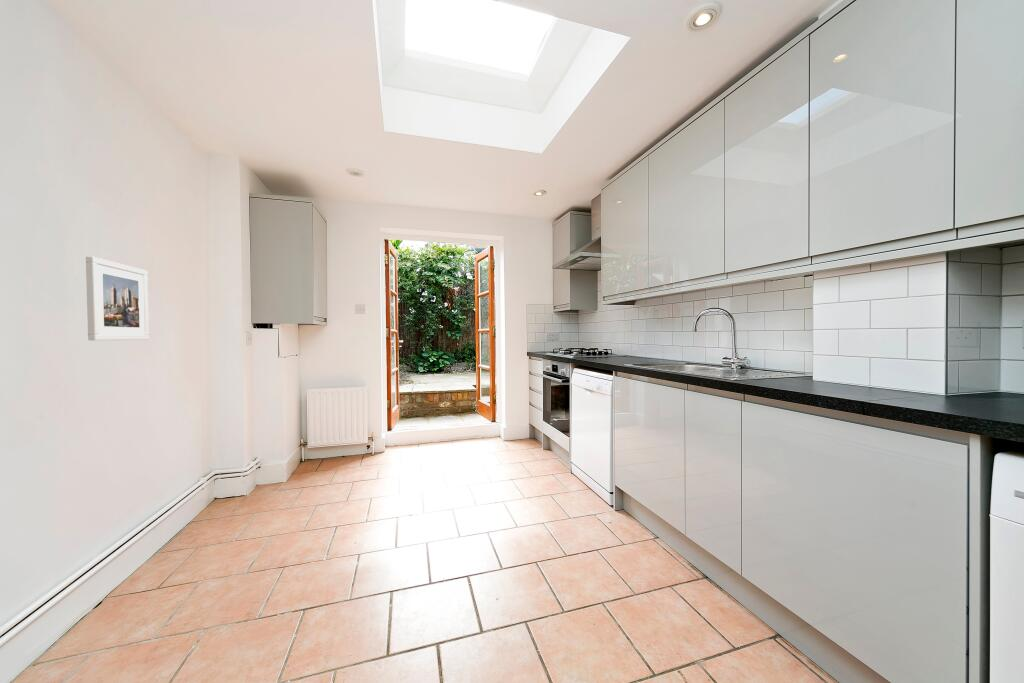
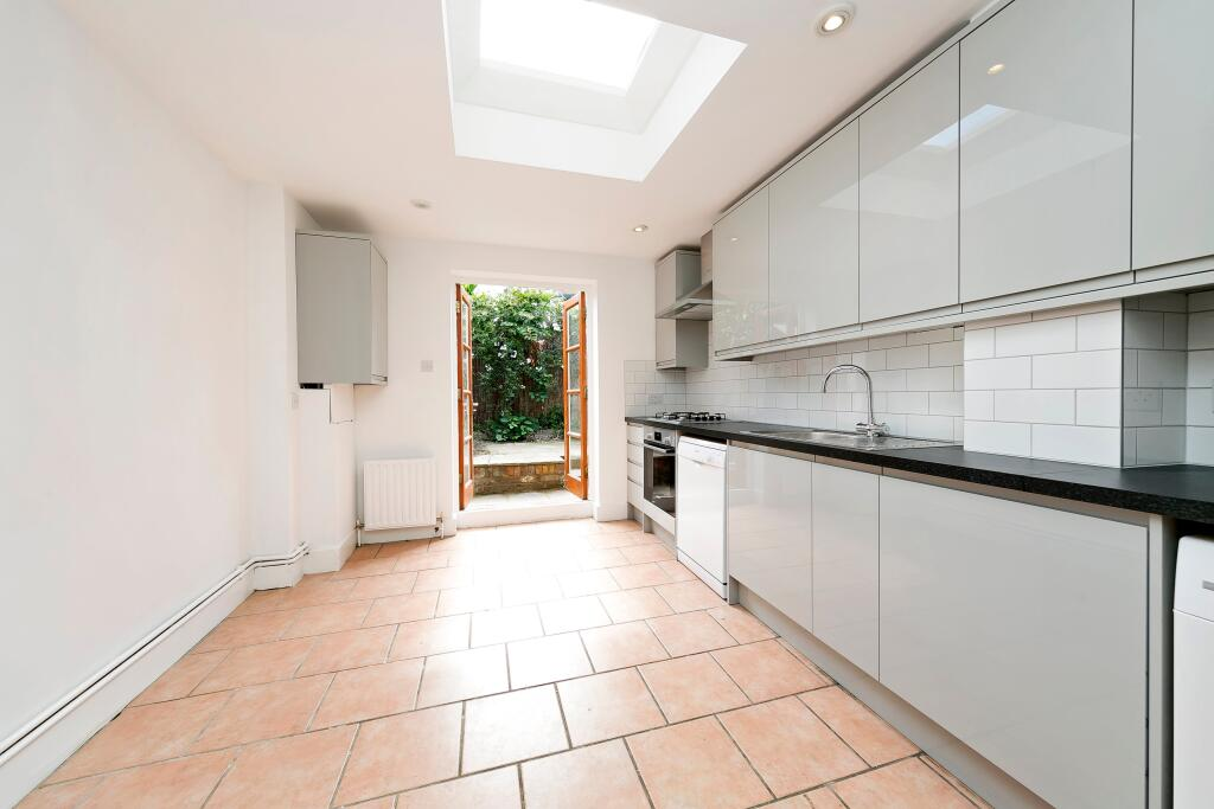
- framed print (120, 302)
